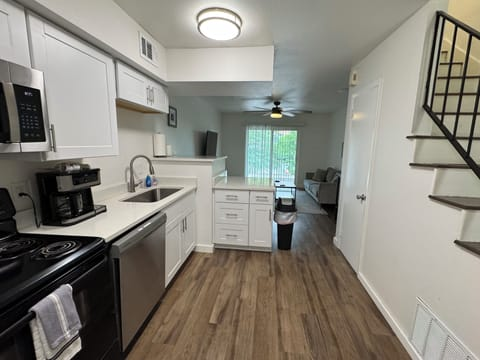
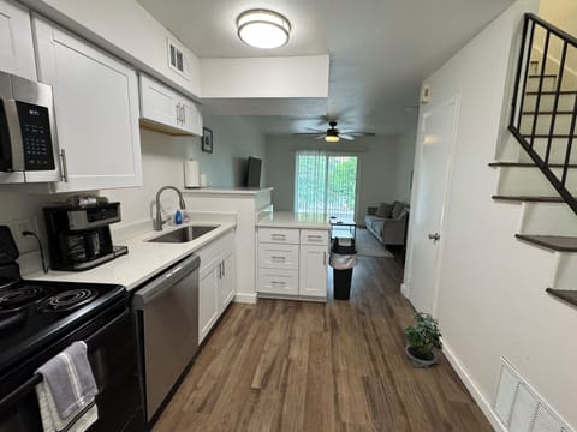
+ potted plant (422, 335)
